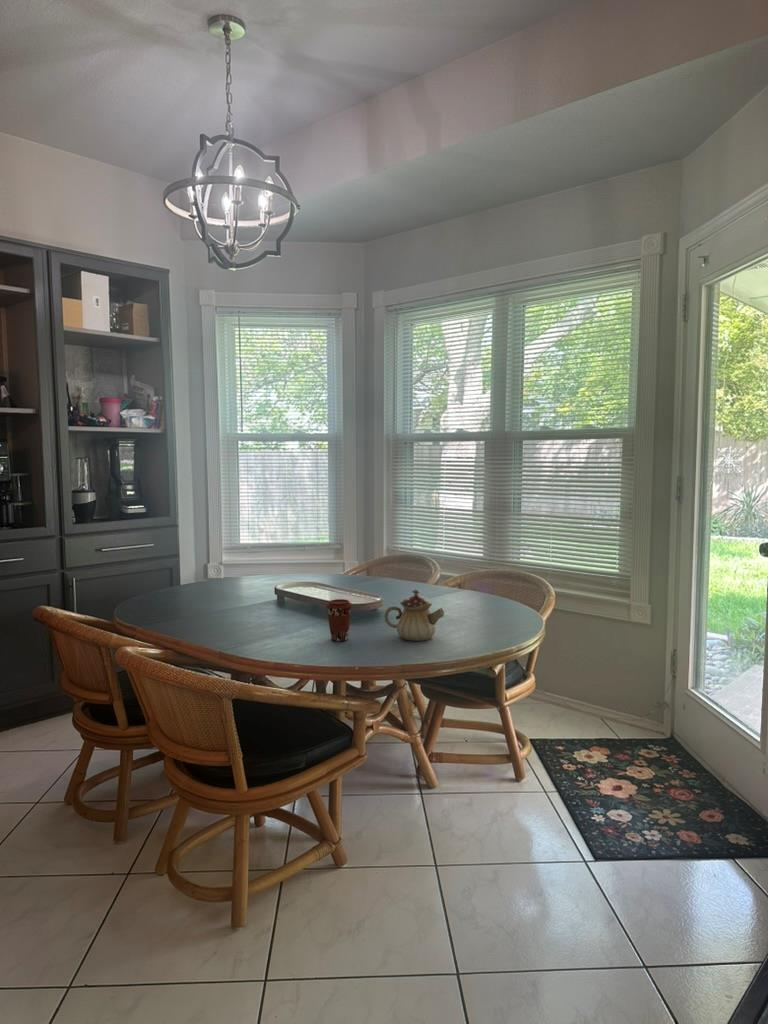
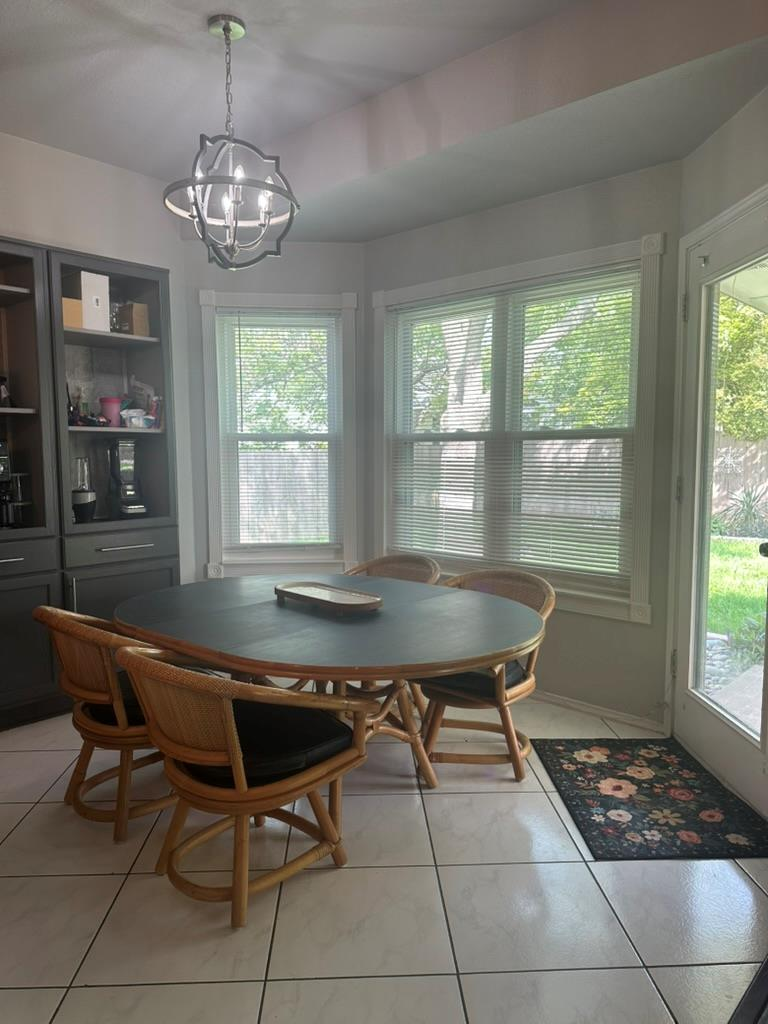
- coffee cup (339, 620)
- teapot (413, 612)
